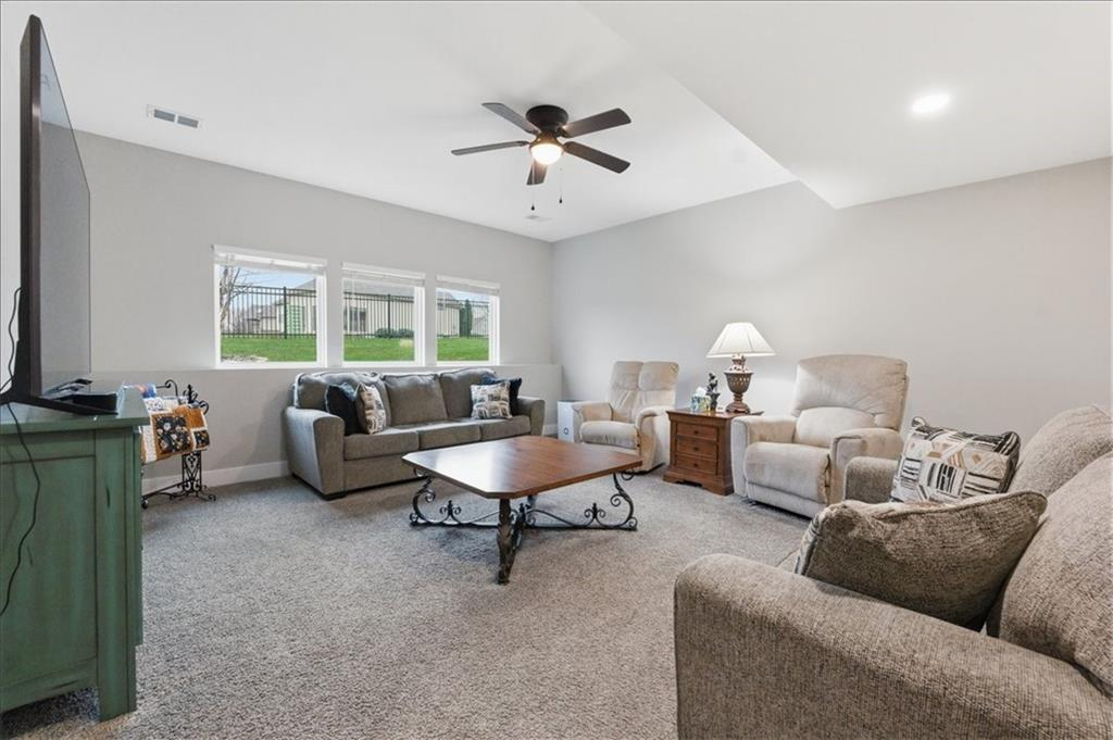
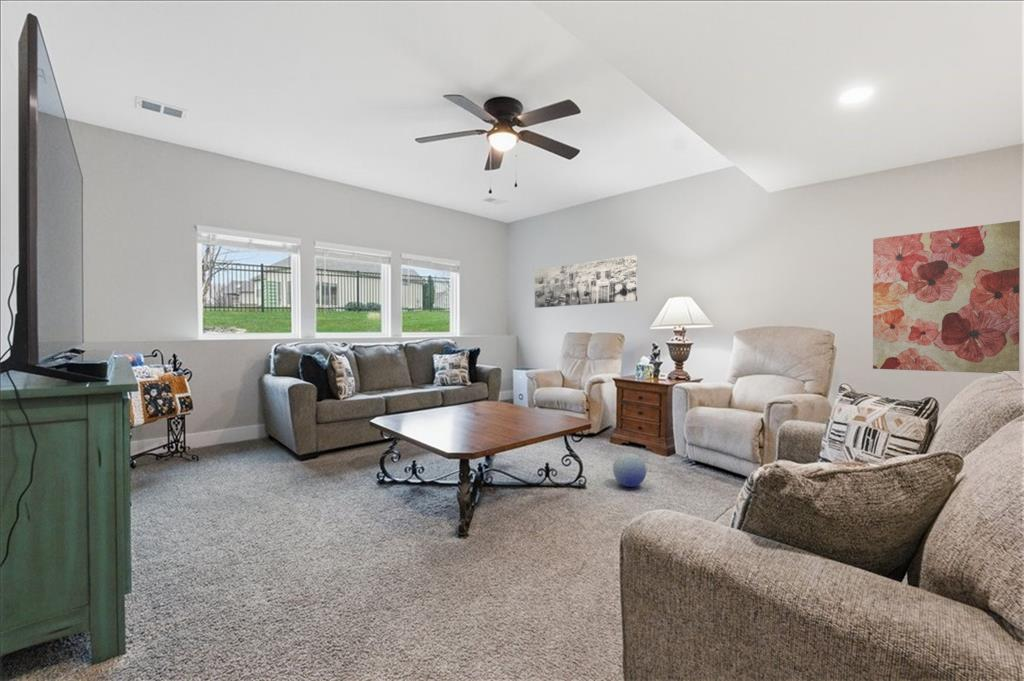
+ wall art (940, 301)
+ wall art (581, 284)
+ ball (629, 469)
